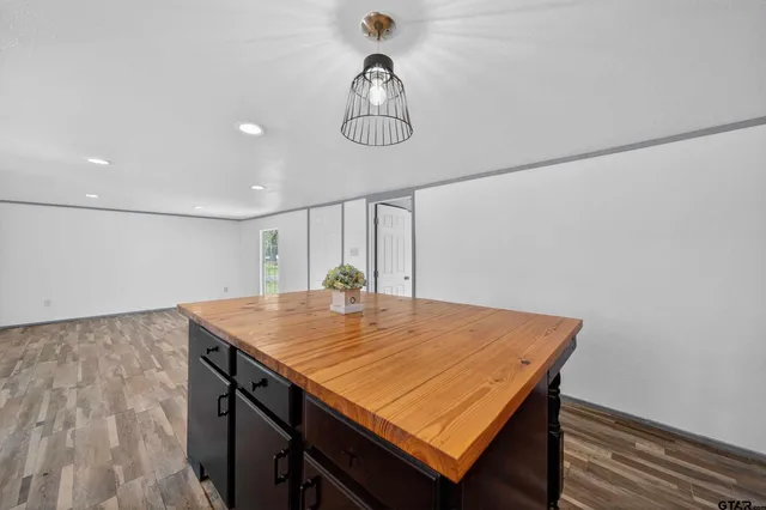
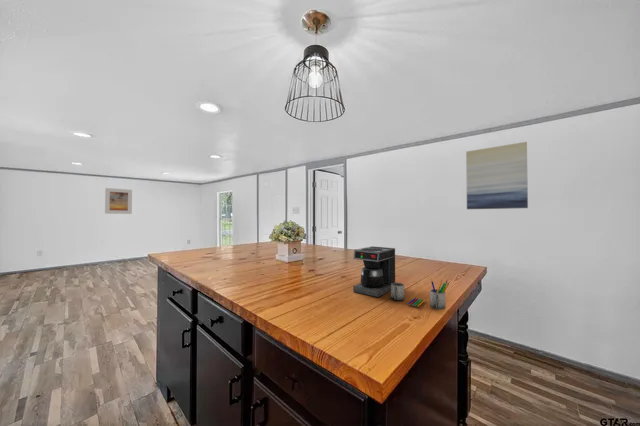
+ wall art (495, 177)
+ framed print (118, 201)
+ coffee maker (394, 273)
